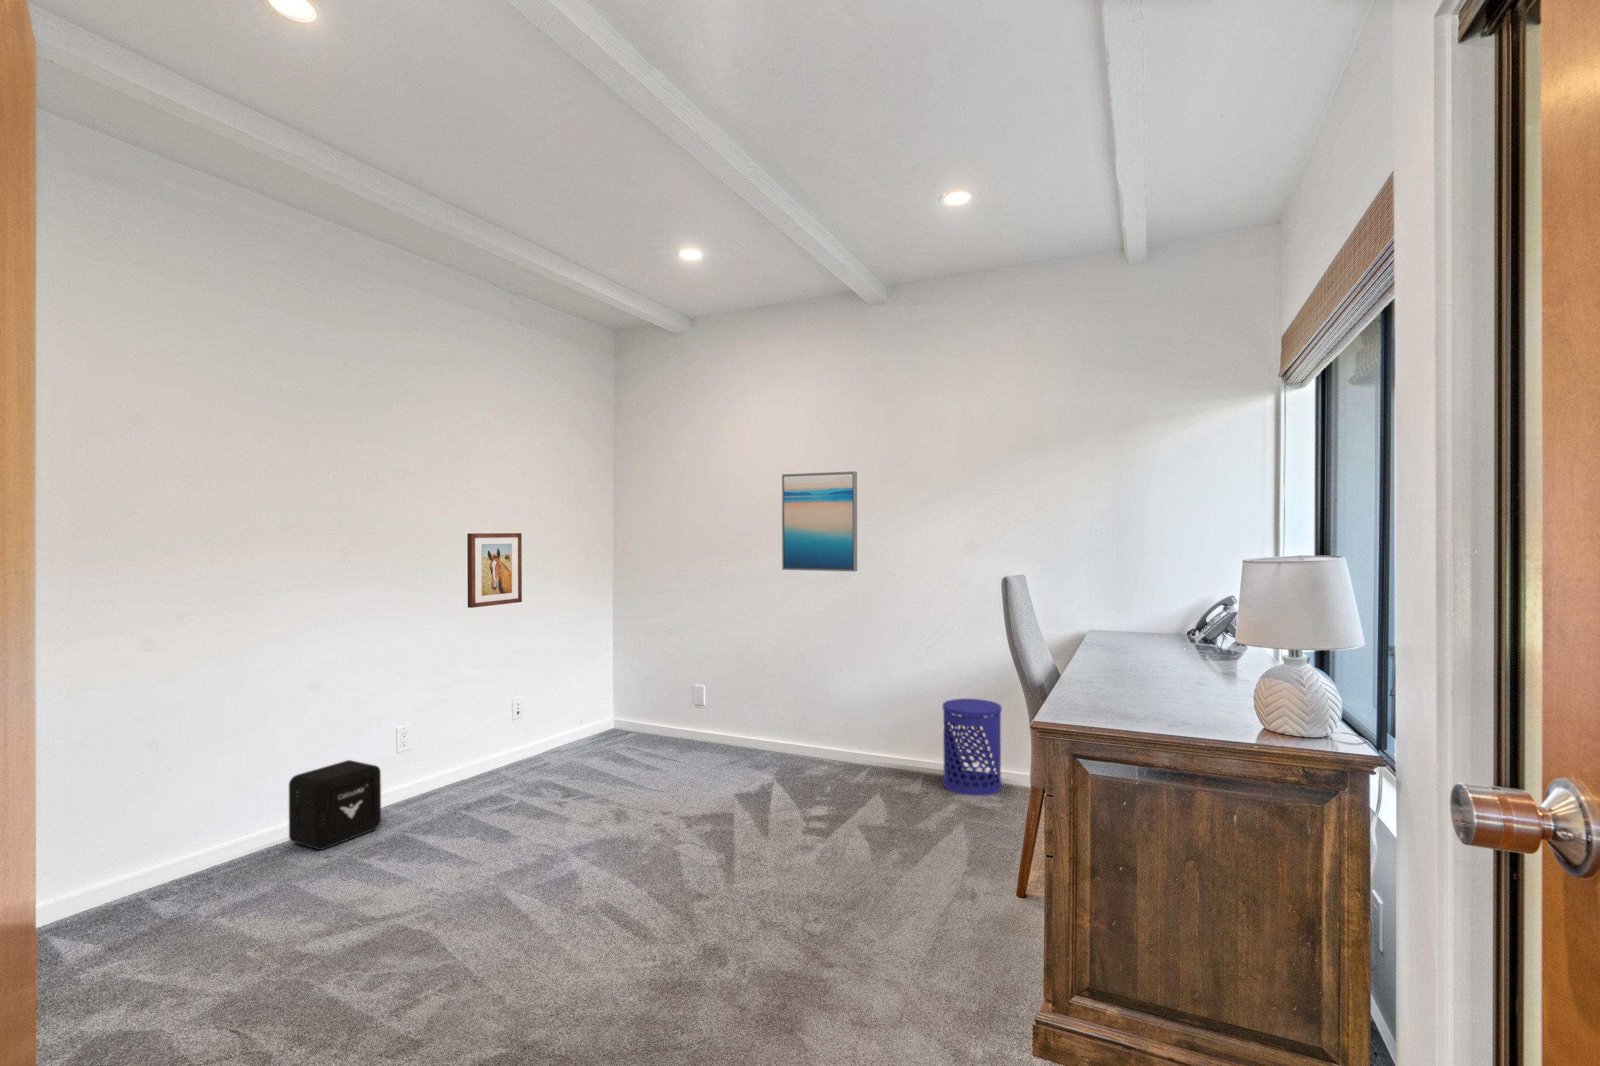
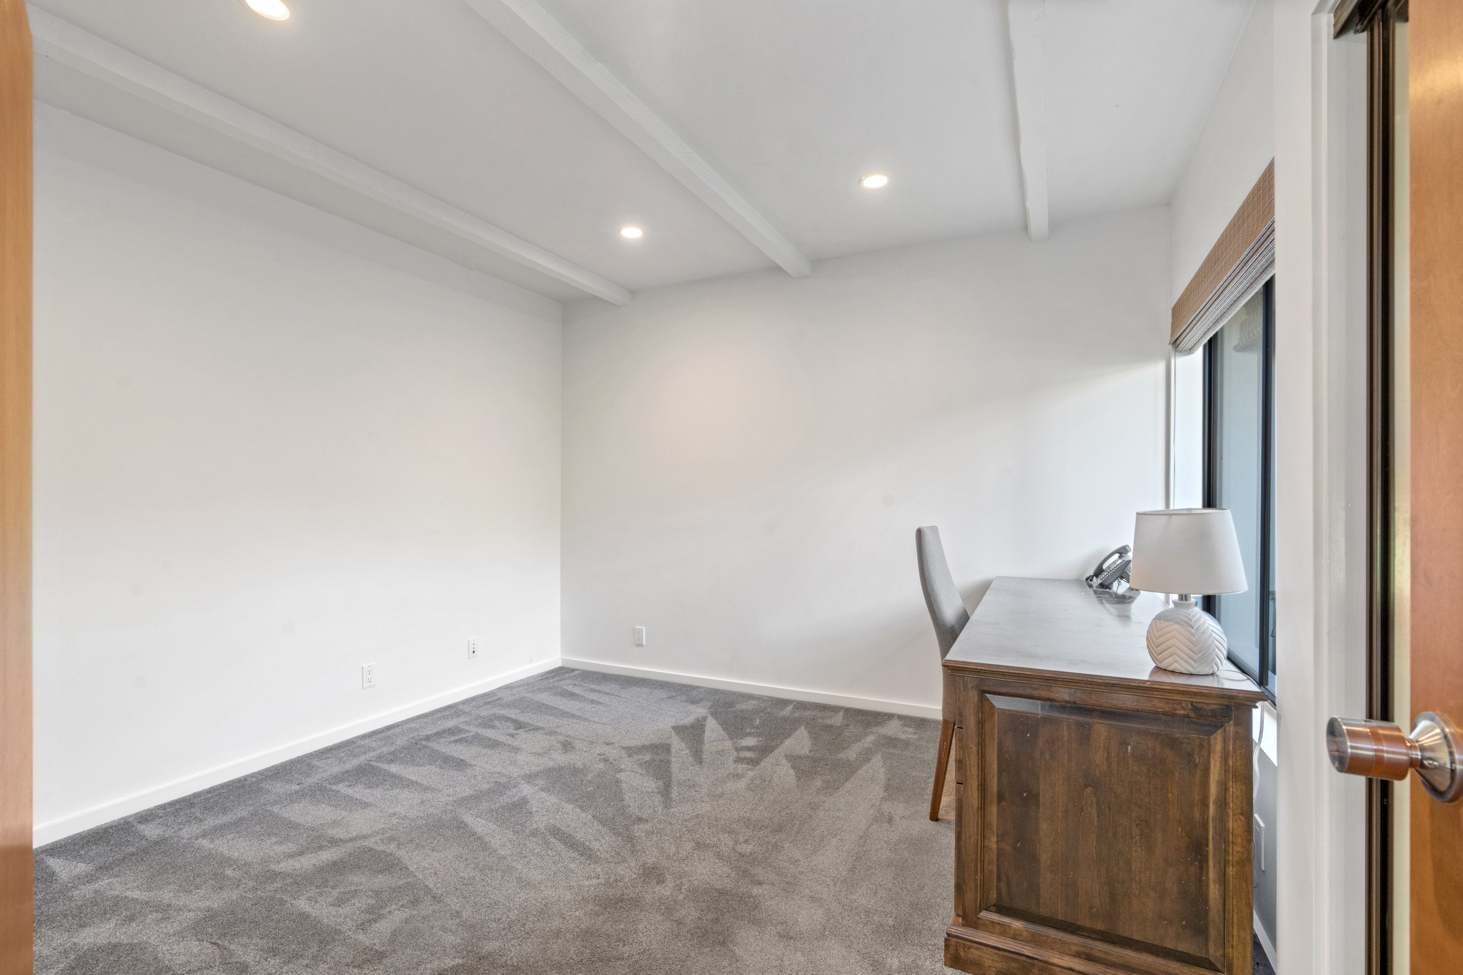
- wall art (818, 521)
- air purifier (337, 803)
- wall art (495, 569)
- waste bin (971, 745)
